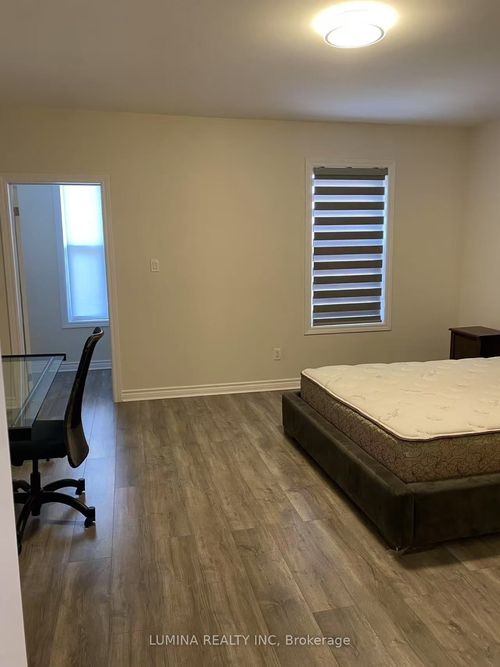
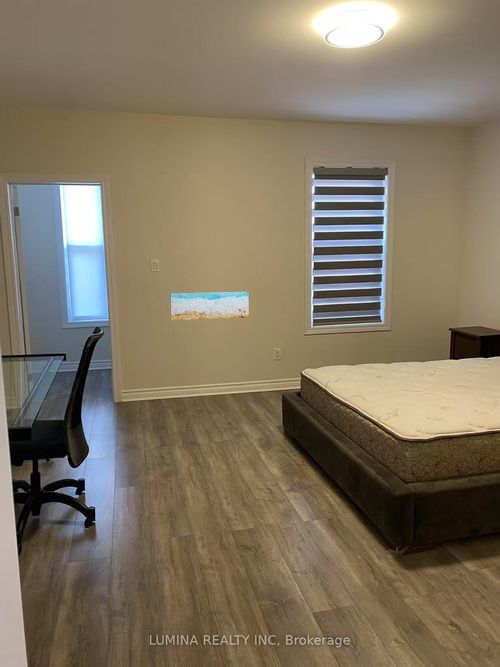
+ wall art (210, 305)
